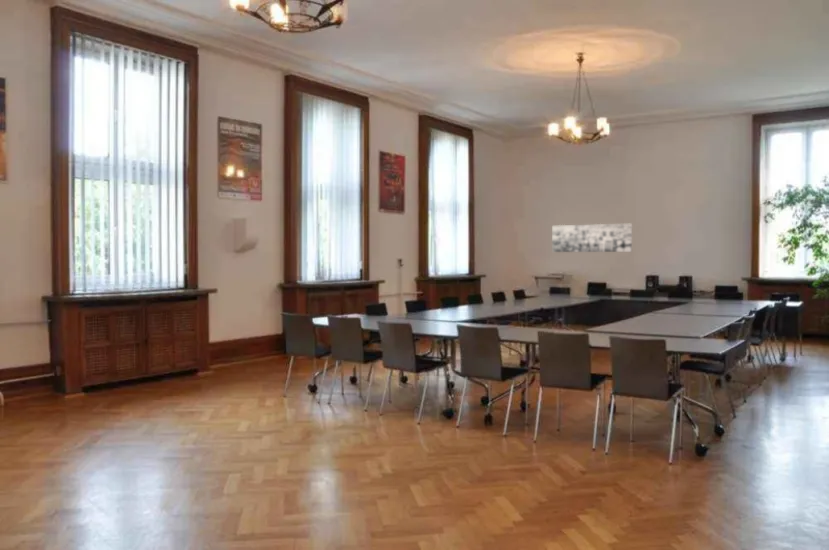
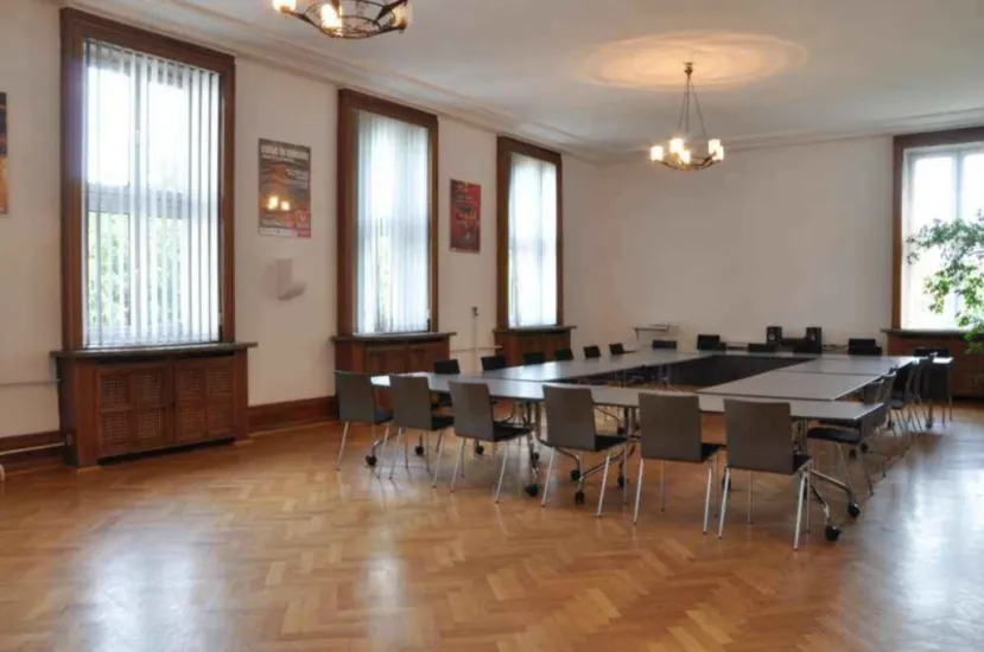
- wall art (590, 238)
